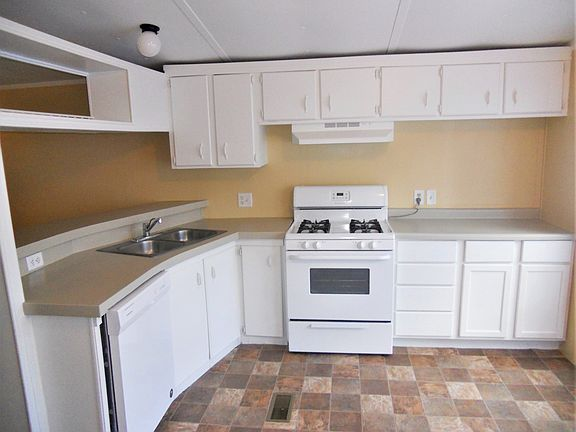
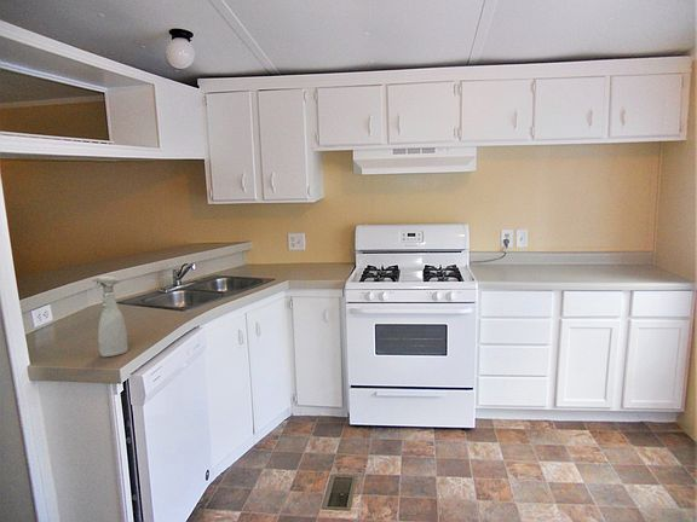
+ spray bottle (110, 314)
